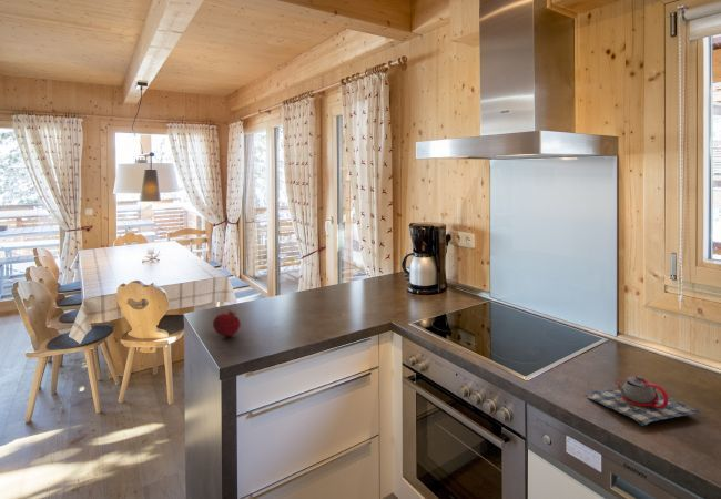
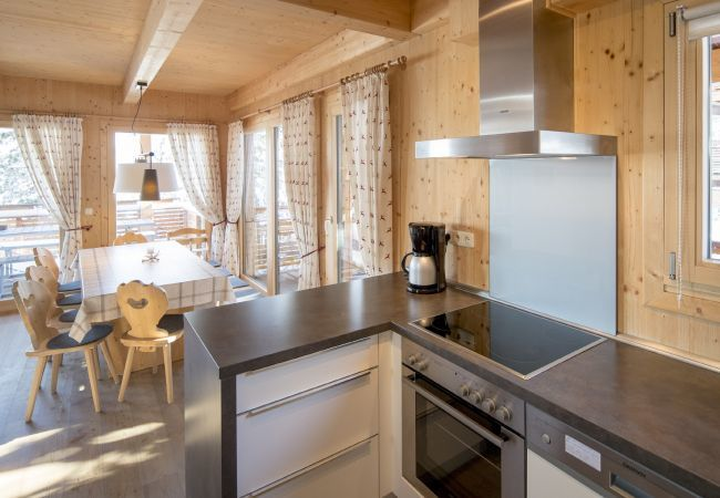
- teapot (638, 390)
- fruit (227, 323)
